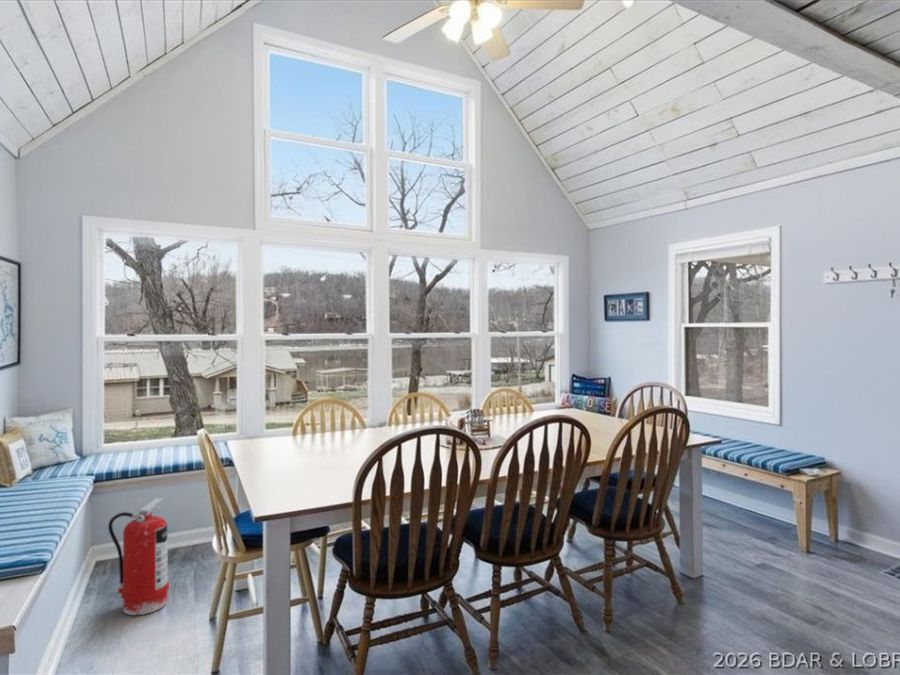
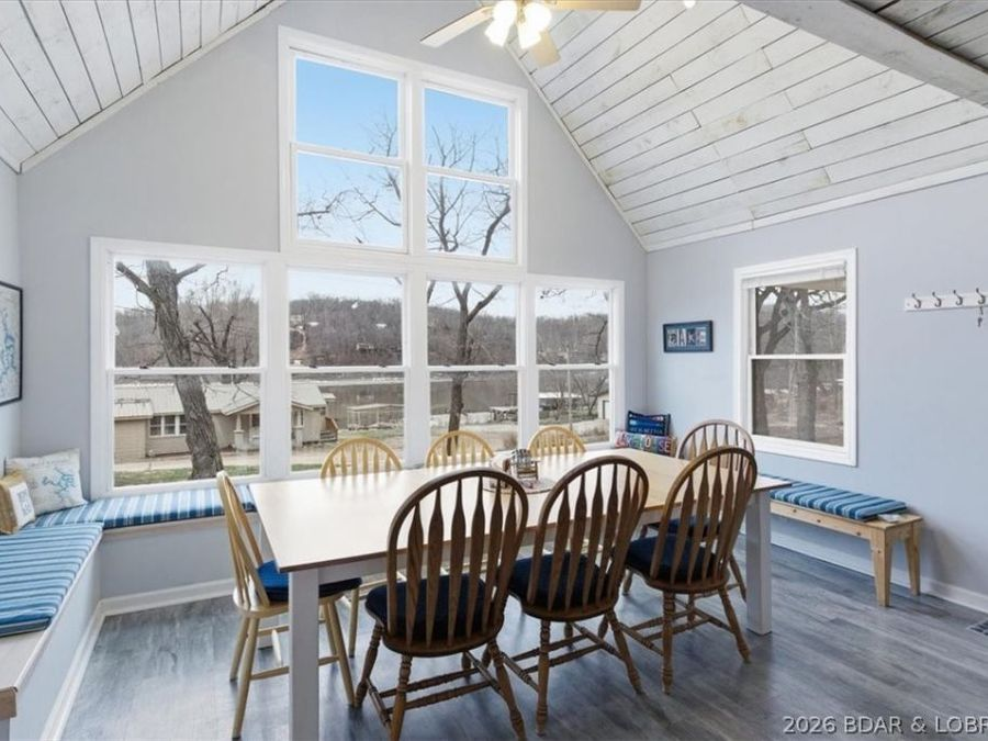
- fire extinguisher (139, 554)
